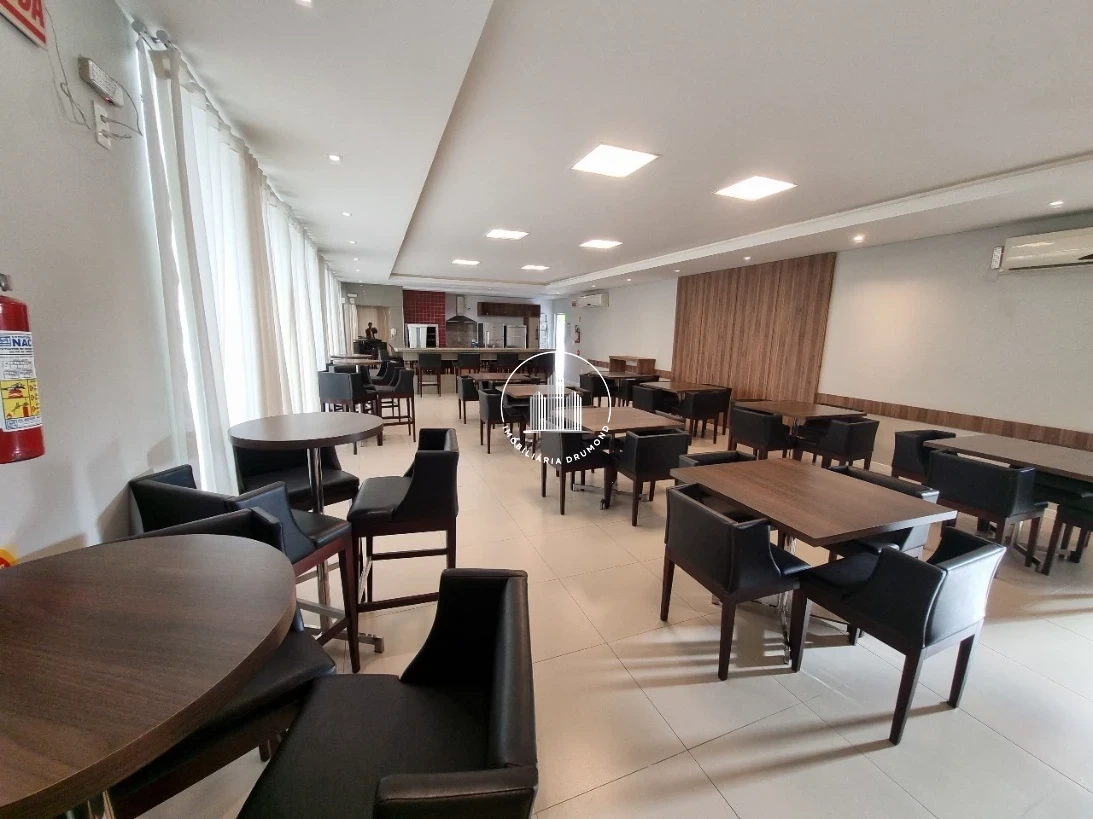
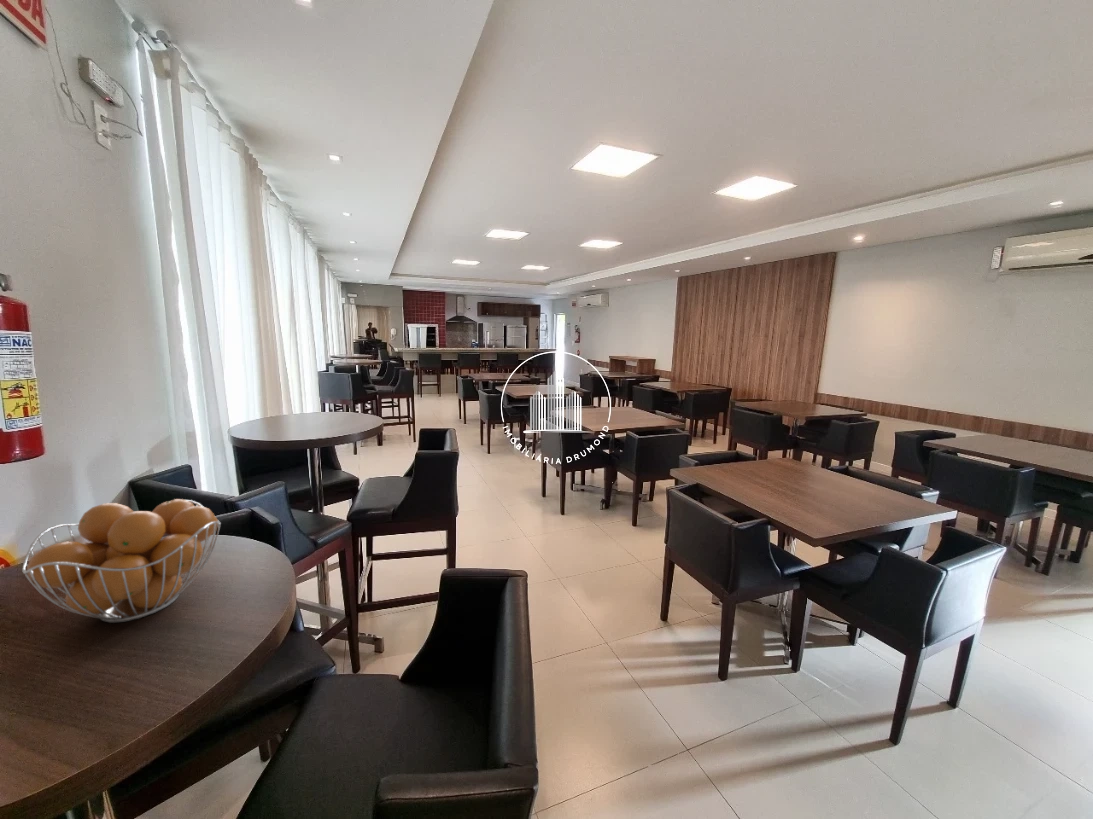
+ fruit basket (134, 556)
